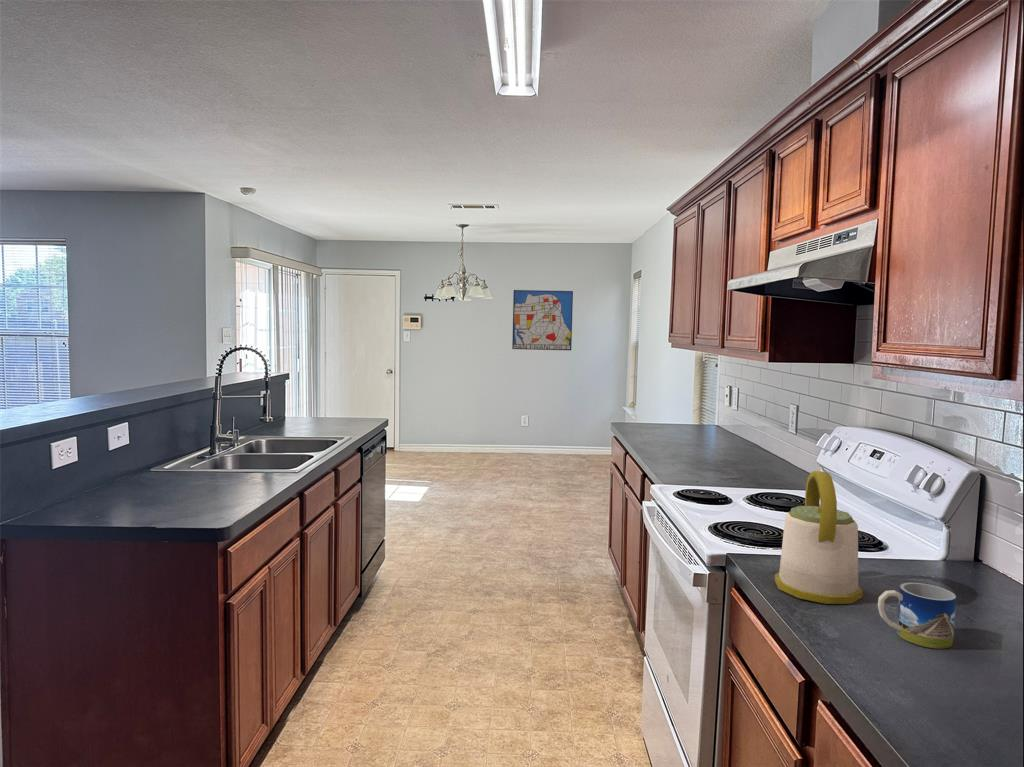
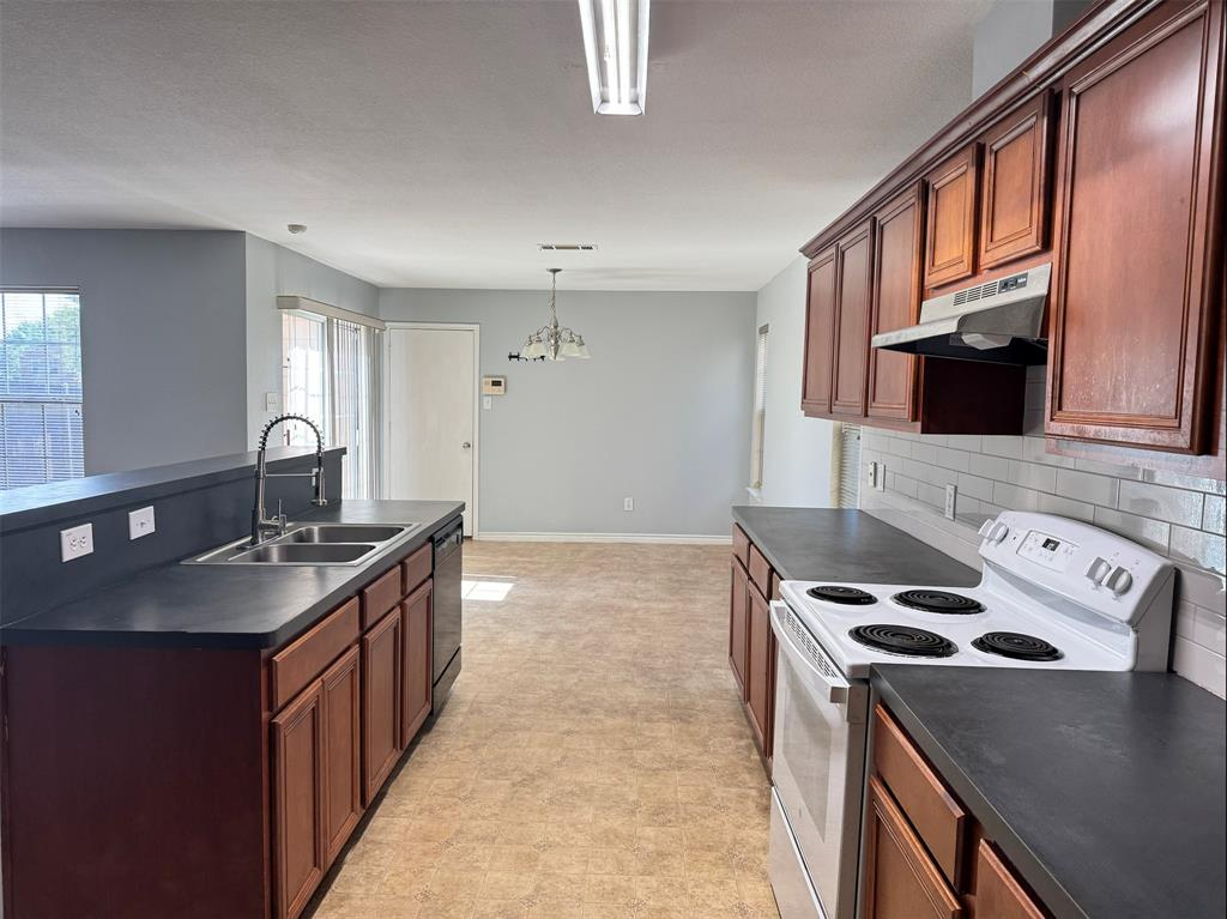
- kettle (818, 528)
- mug (914, 613)
- wall art (542, 320)
